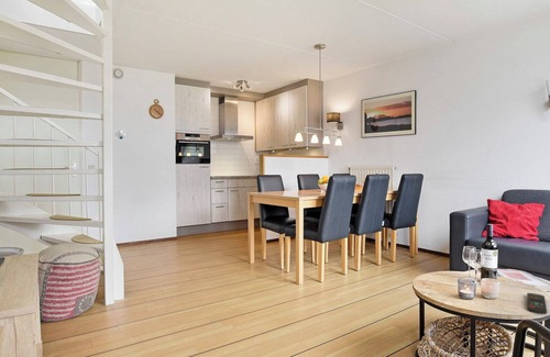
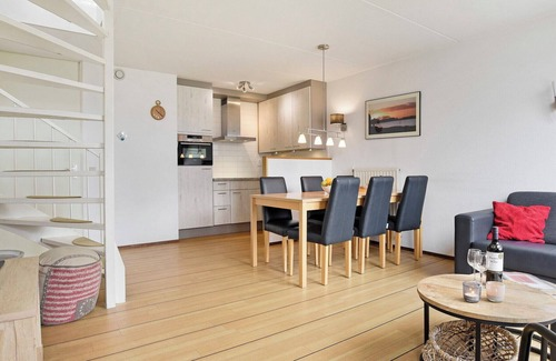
- remote control (536, 302)
